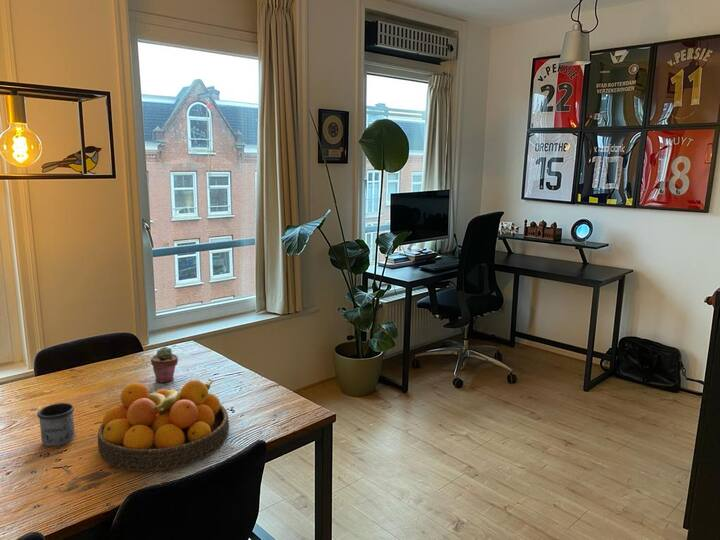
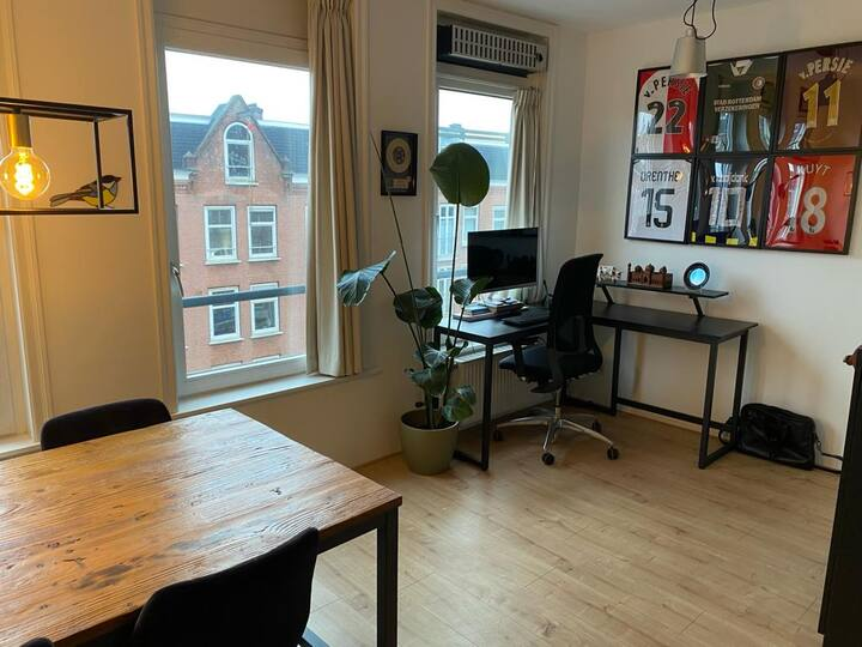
- potted succulent (164, 363)
- fruit bowl (165, 412)
- mug (59, 422)
